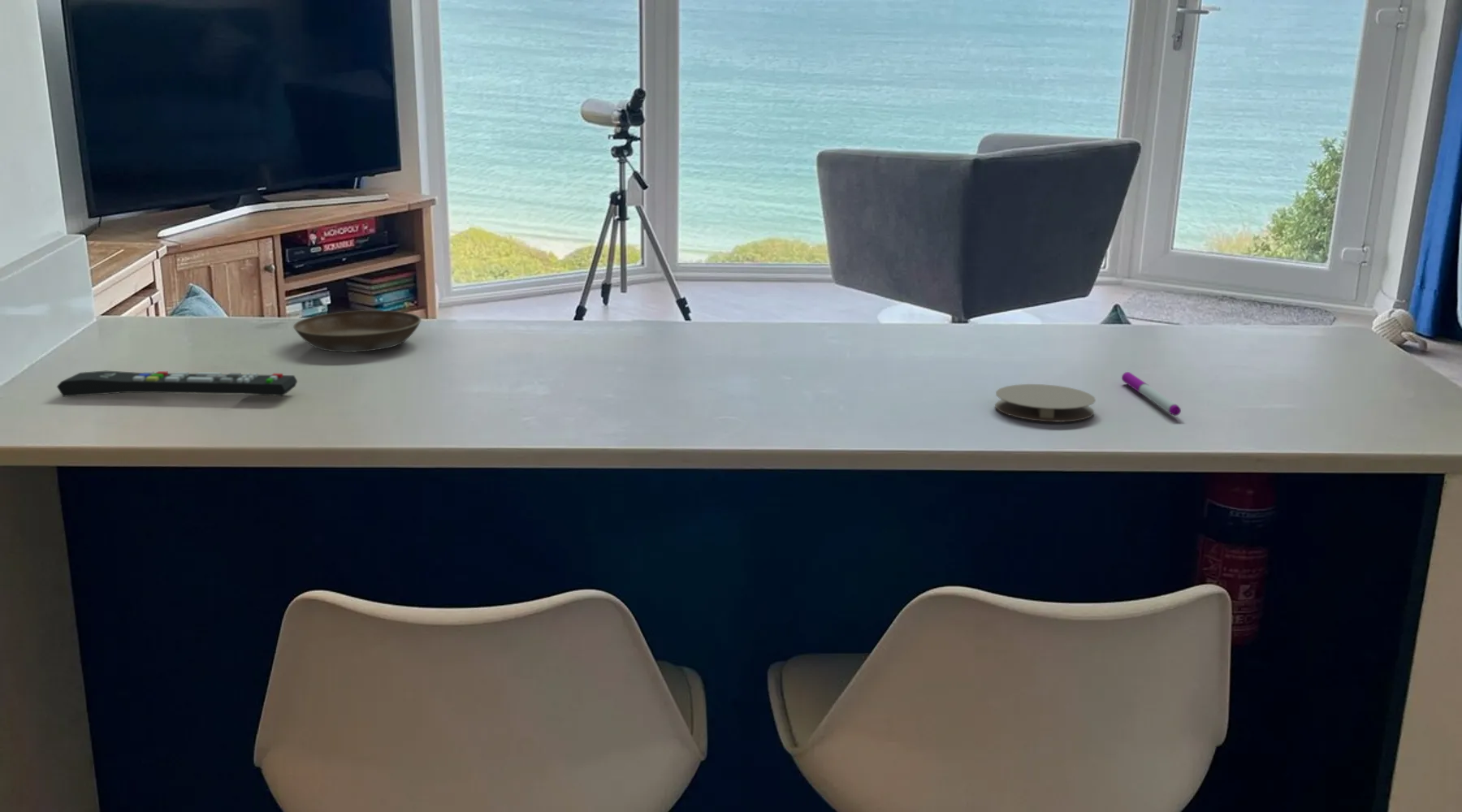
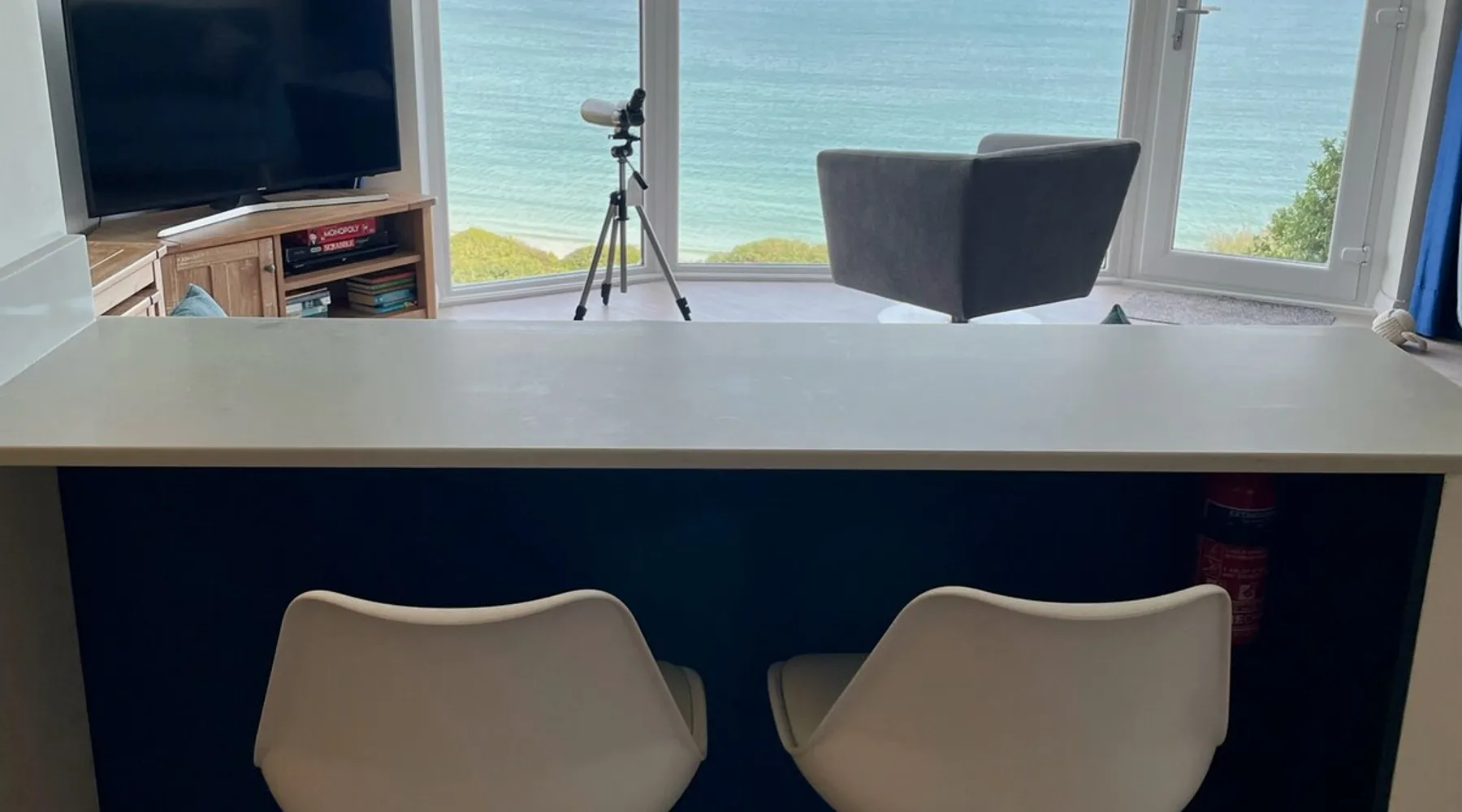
- coaster (1045, 402)
- pen (1150, 393)
- saucer (358, 332)
- remote control (179, 384)
